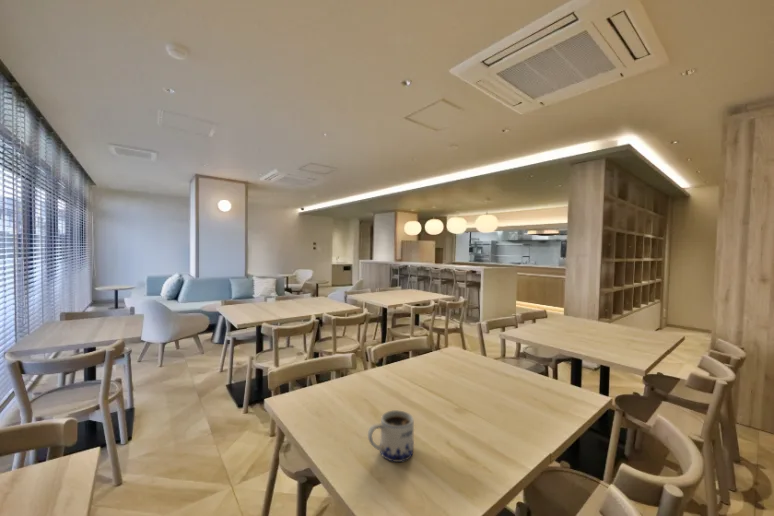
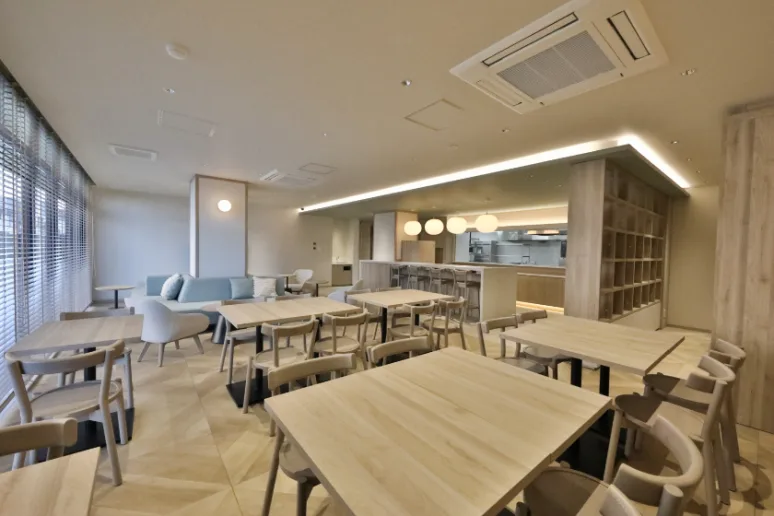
- mug (392, 436)
